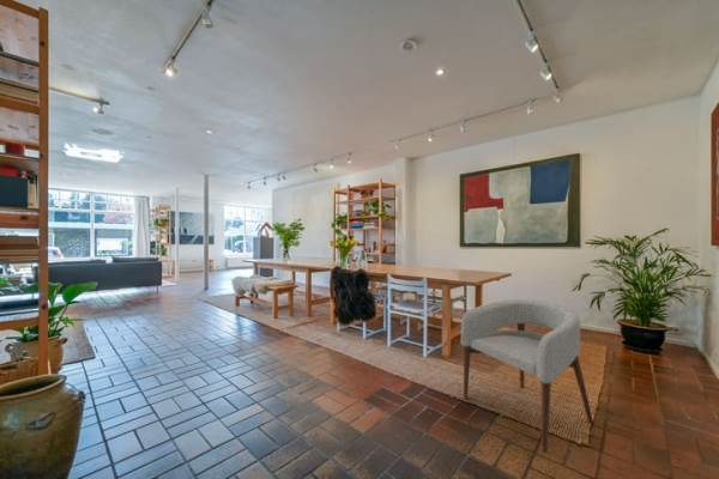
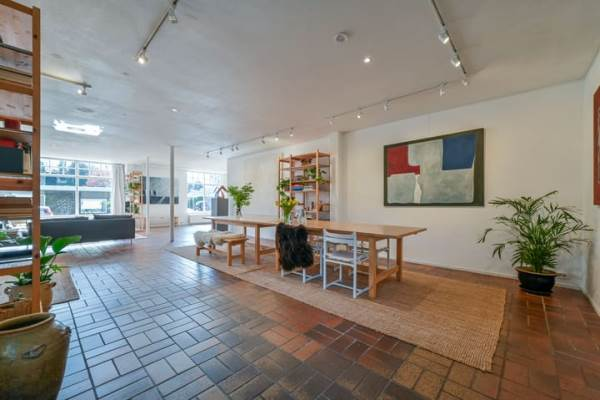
- armchair (522, 358)
